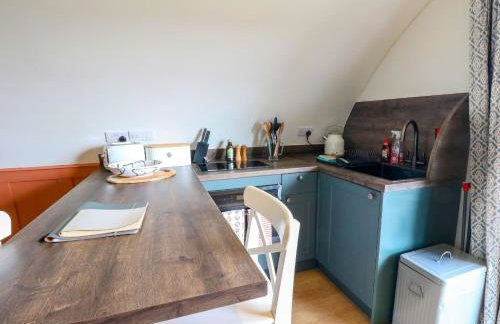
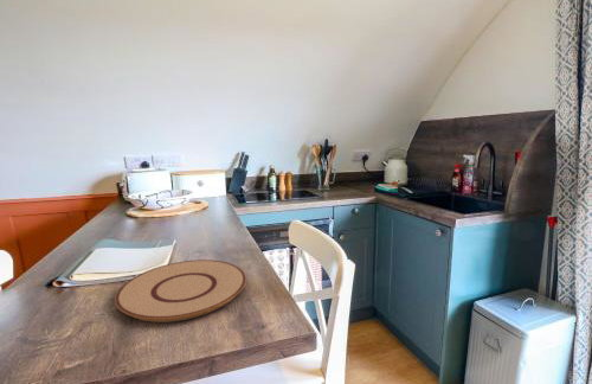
+ plate (185, 286)
